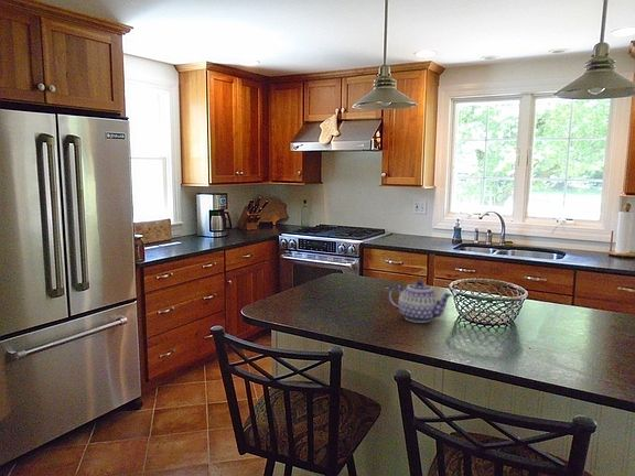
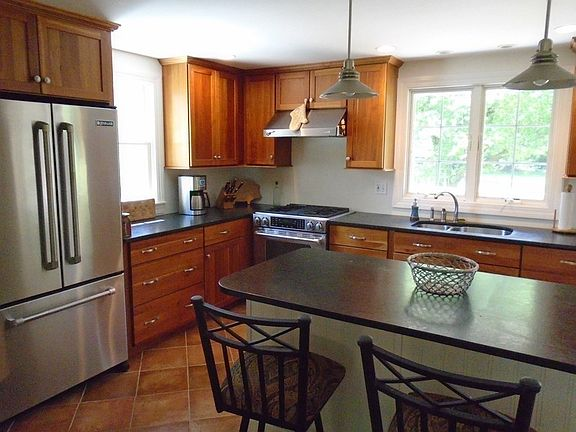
- teapot (419, 299)
